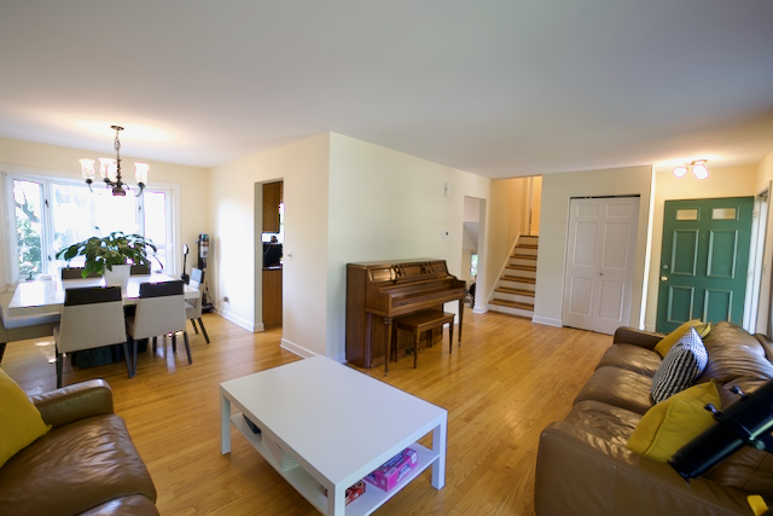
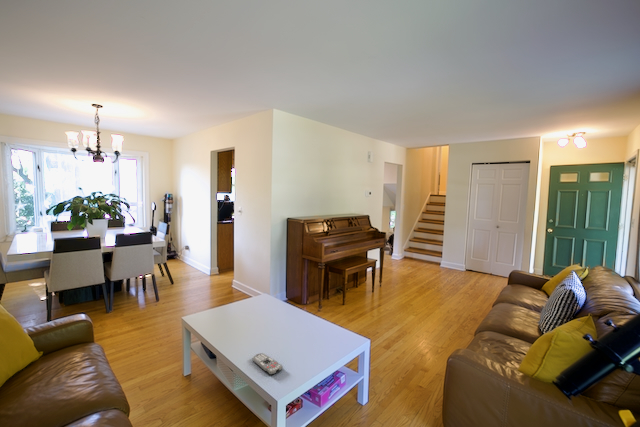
+ remote control (266, 363)
